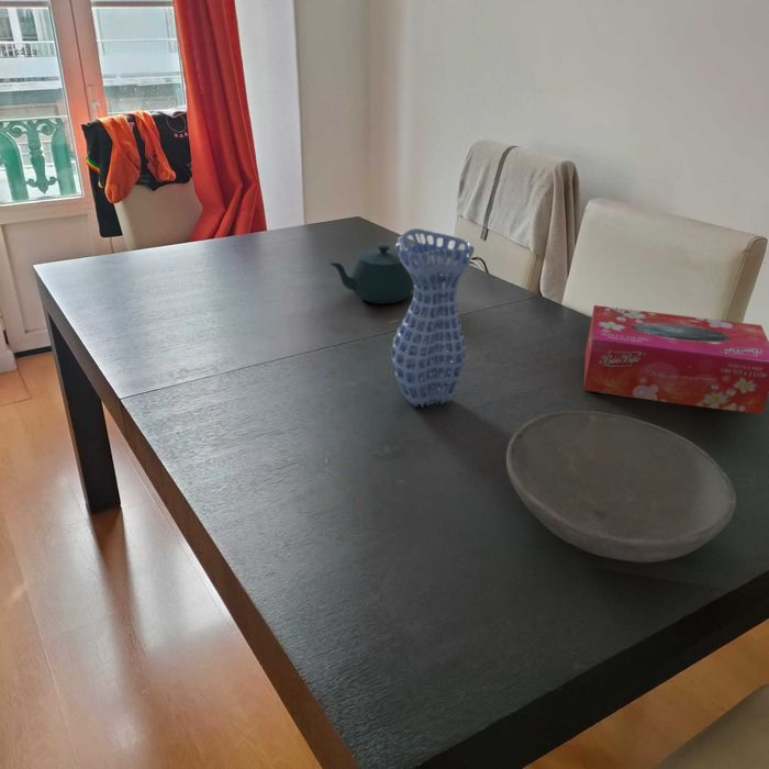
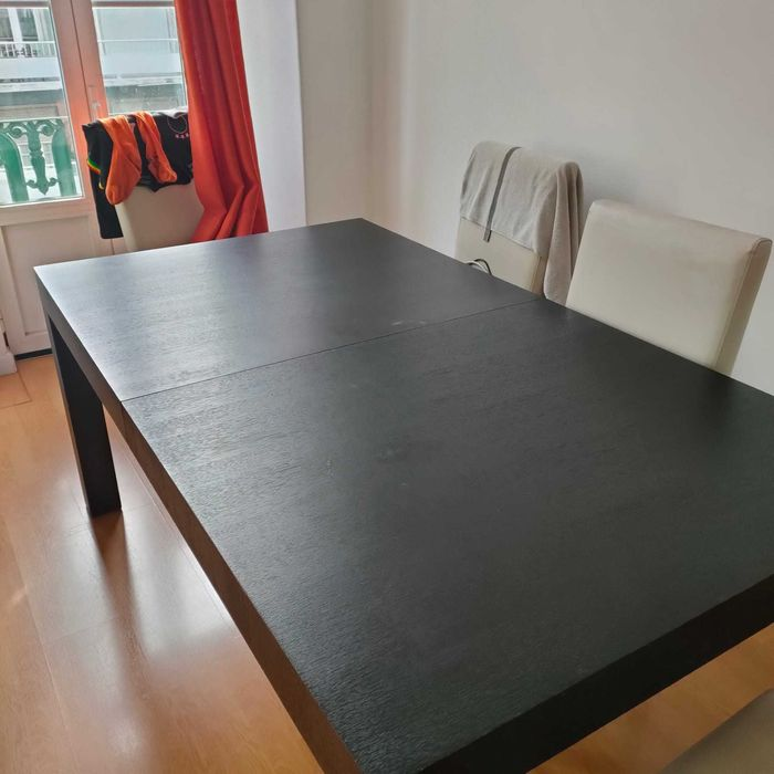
- bowl (610, 497)
- teapot (380, 270)
- vase (428, 326)
- tissue box (672, 357)
